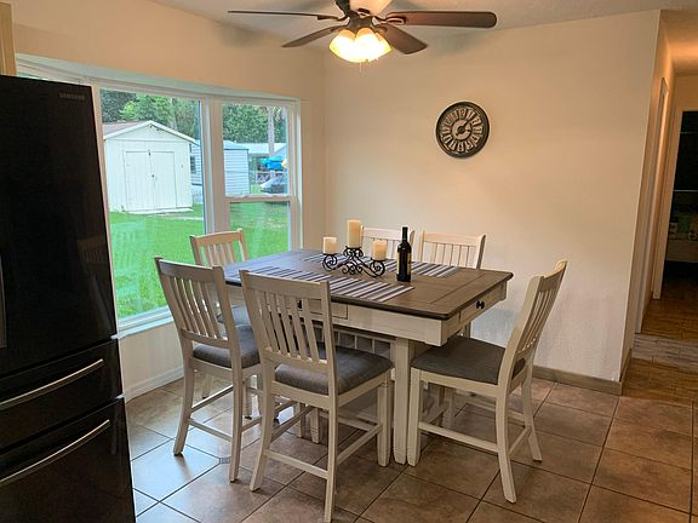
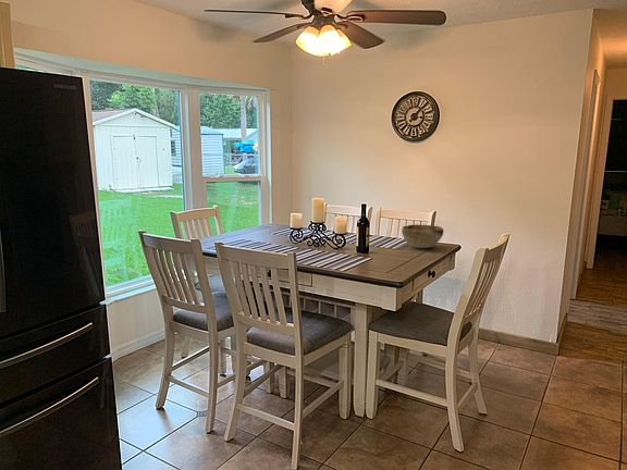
+ decorative bowl (421, 237)
